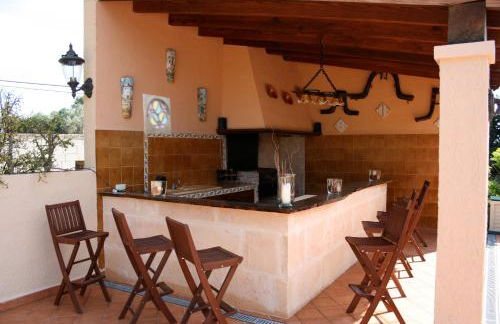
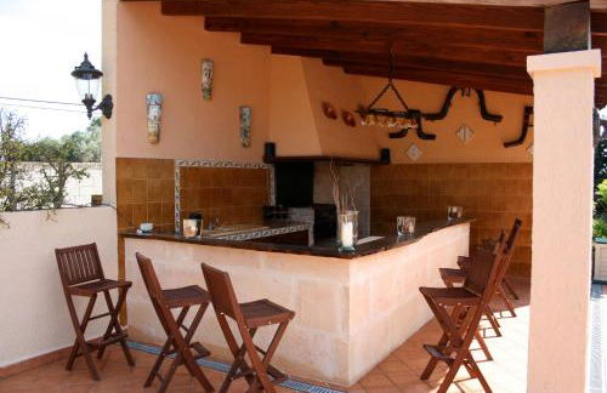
- wall ornament (157, 115)
